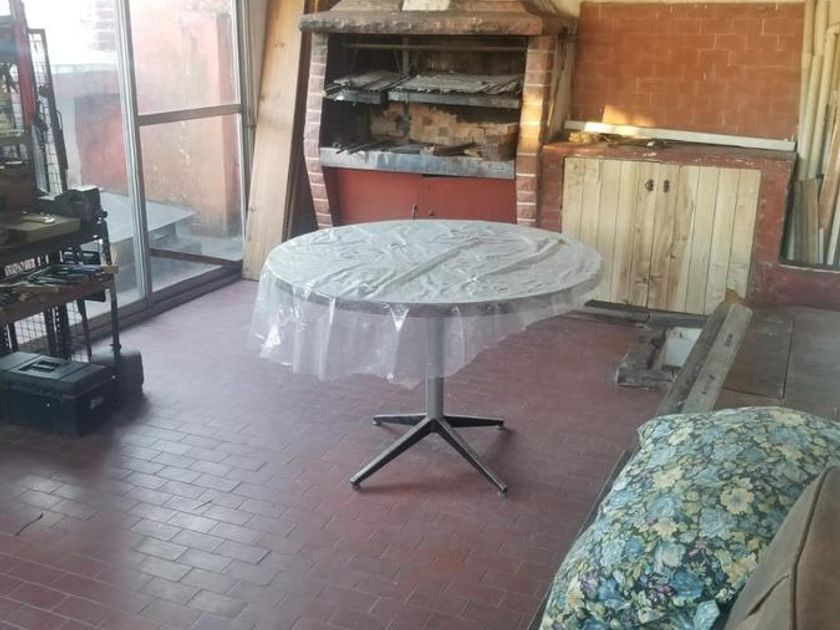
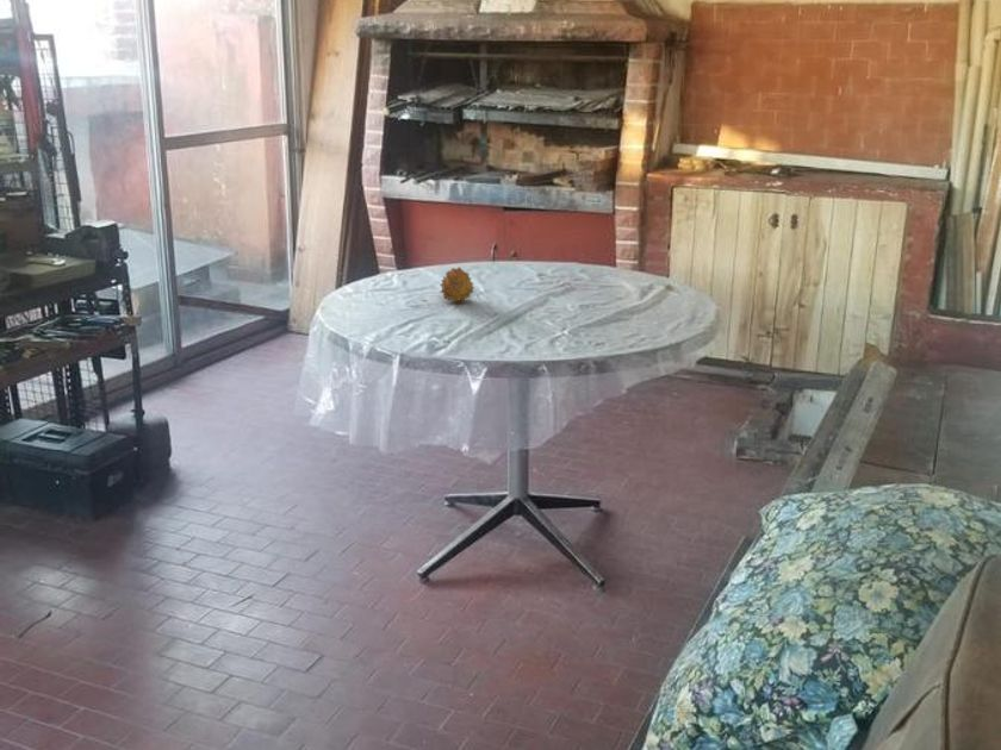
+ fruit (456, 285)
